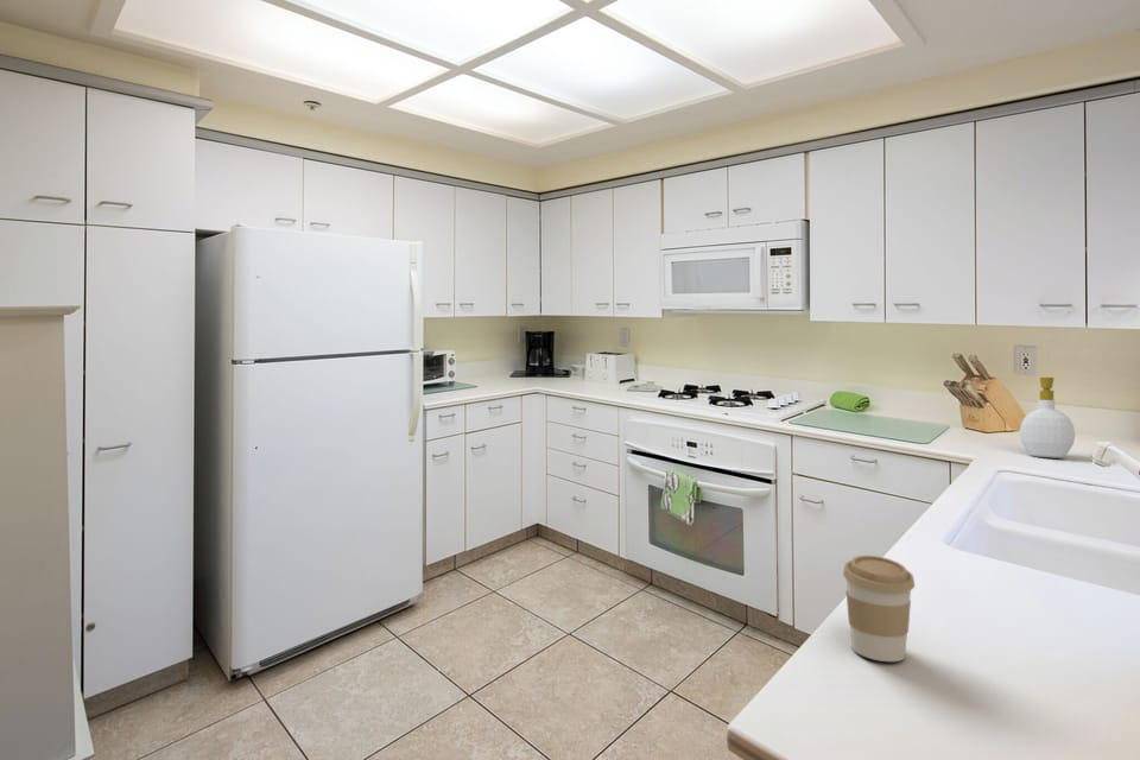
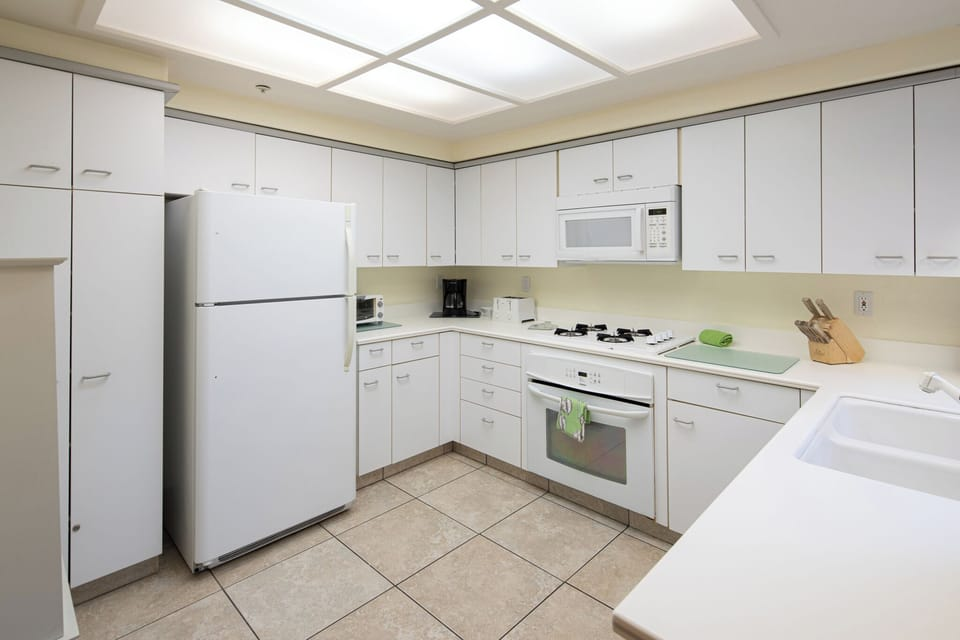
- coffee cup (878, 606)
- soap bottle (1046, 417)
